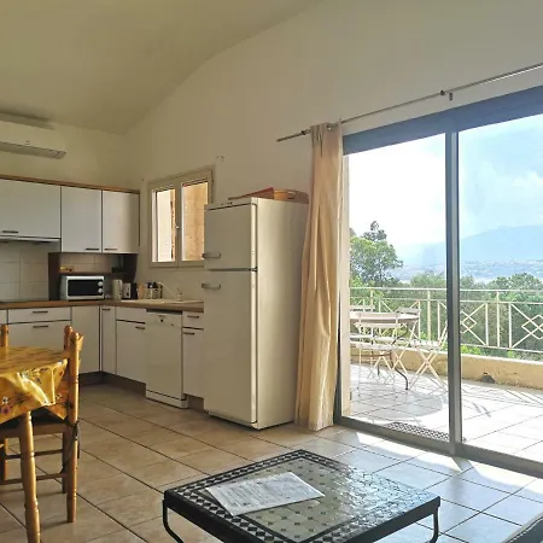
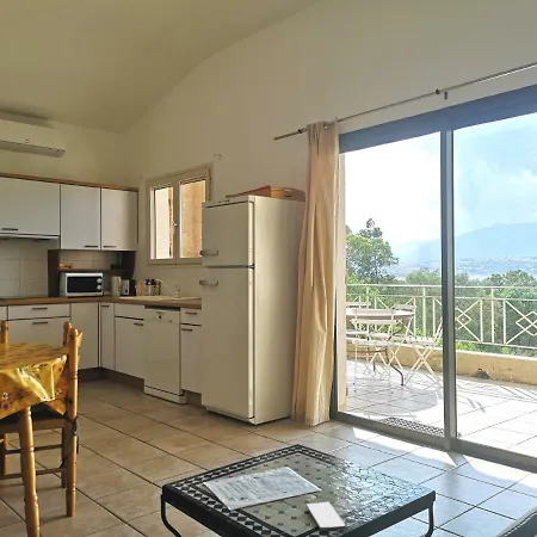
+ smartphone (325, 516)
